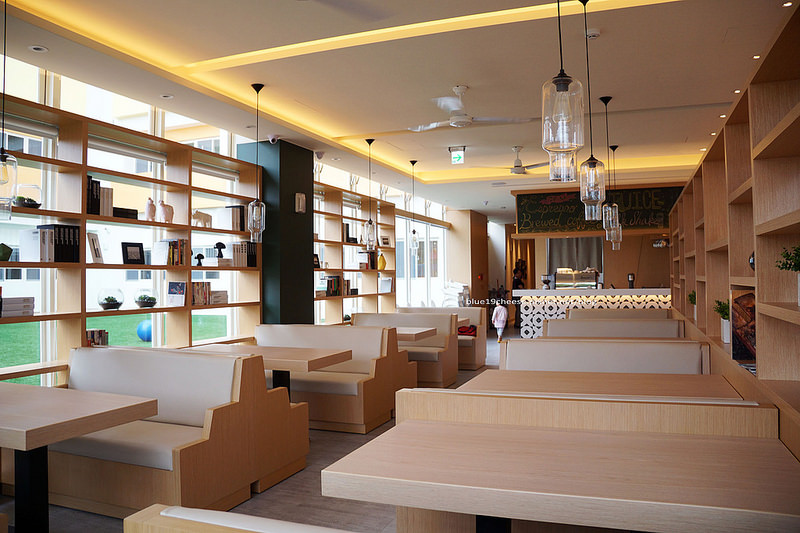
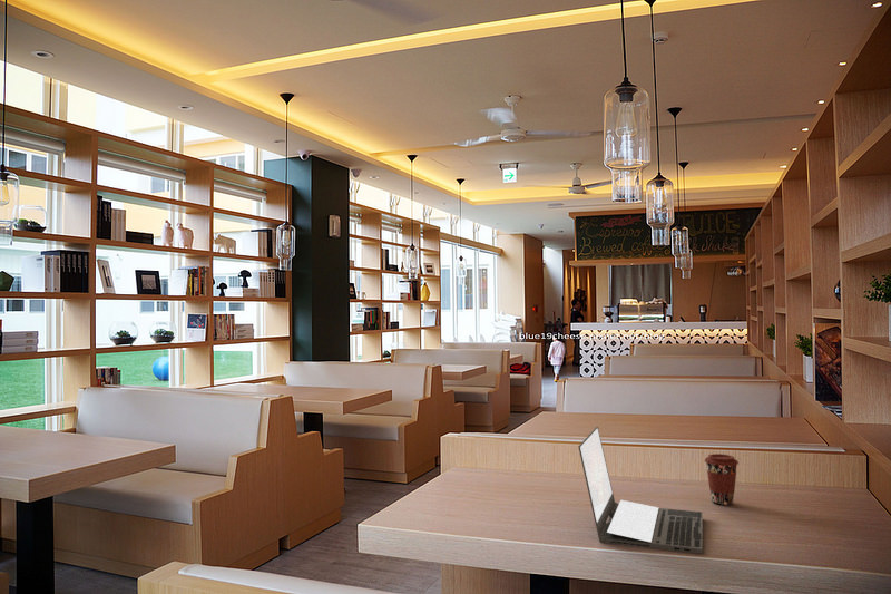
+ coffee cup (722, 479)
+ laptop (636, 503)
